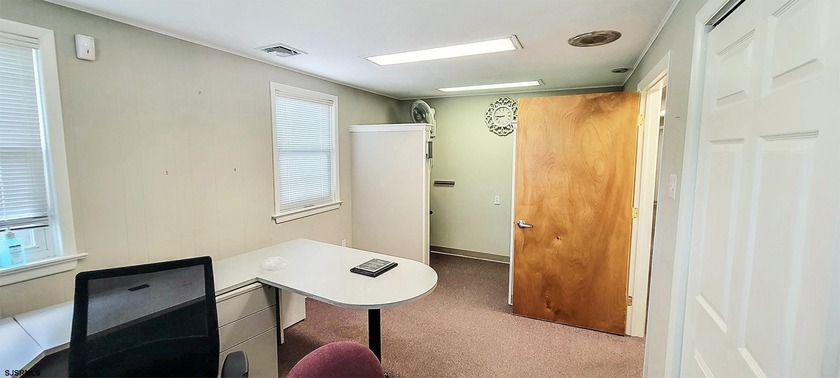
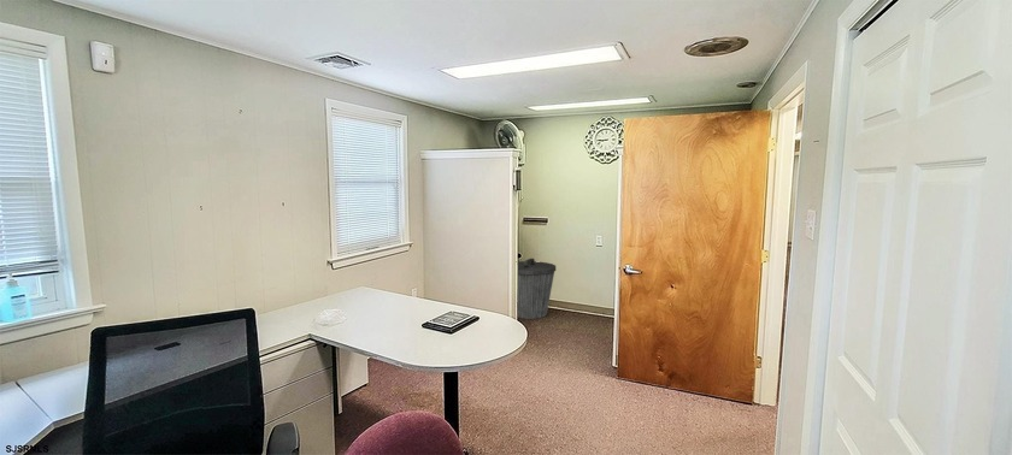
+ trash can (529, 286)
